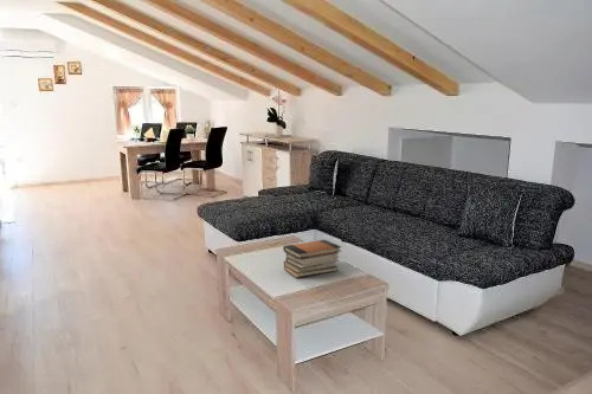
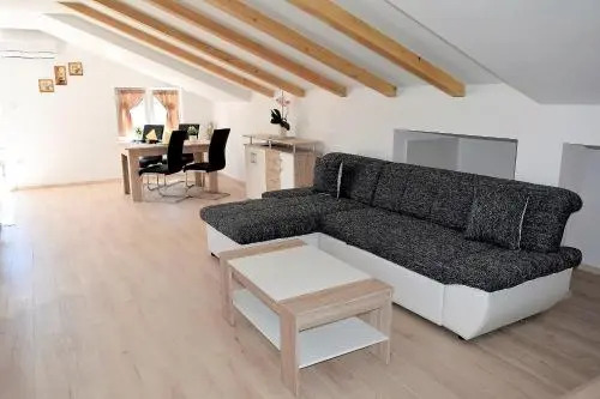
- book stack (311, 258)
